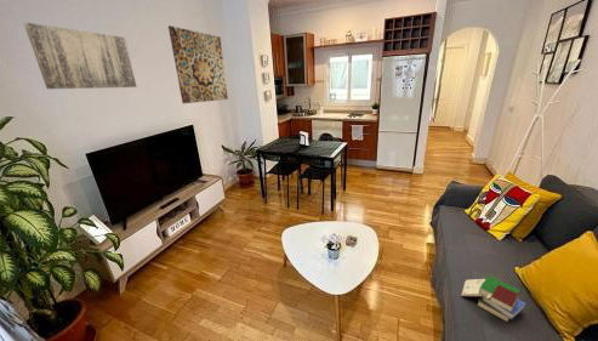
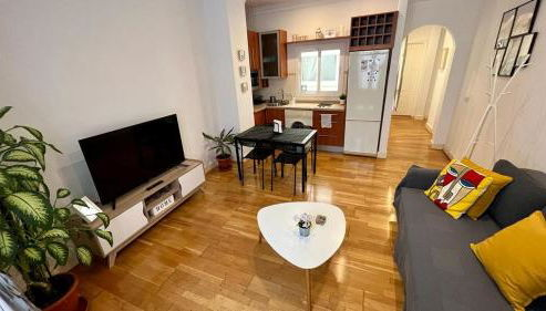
- wall art (201, 68)
- book (489, 294)
- wall art (90, 59)
